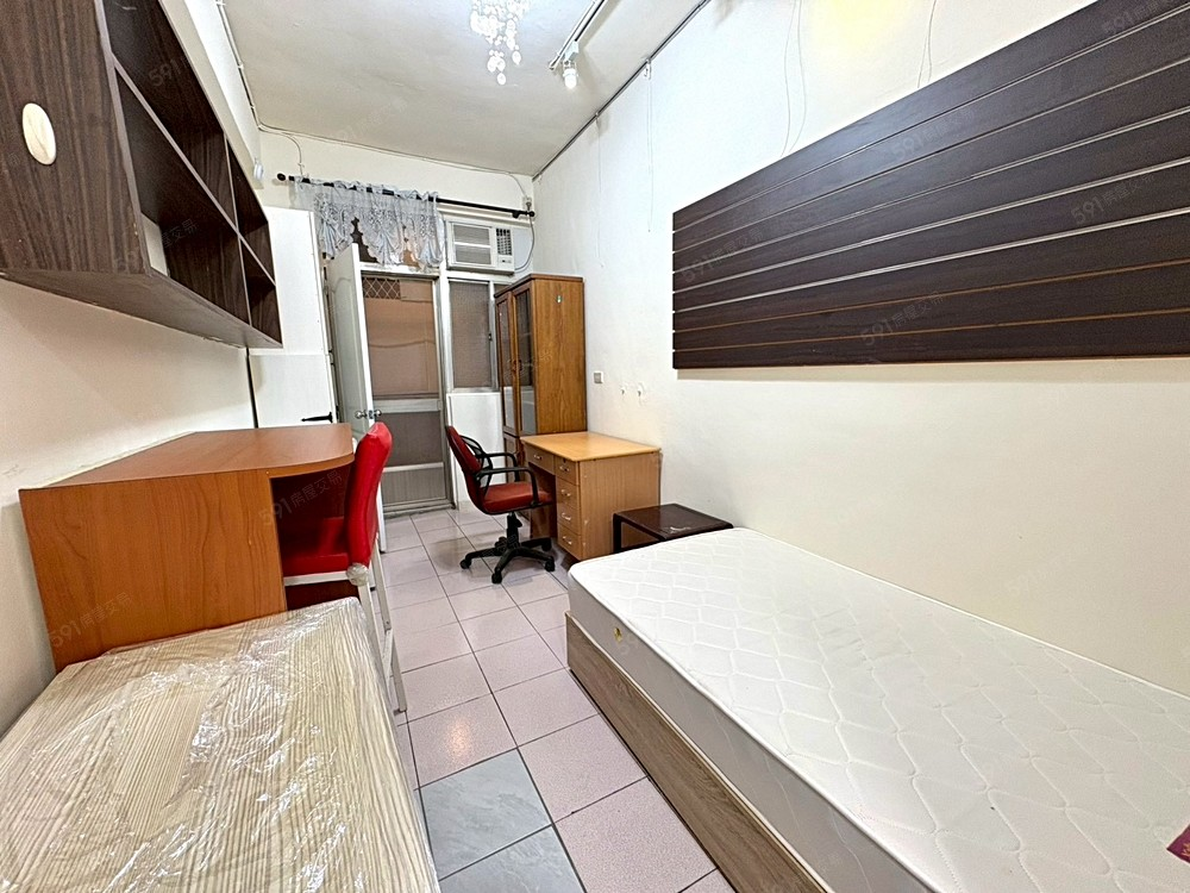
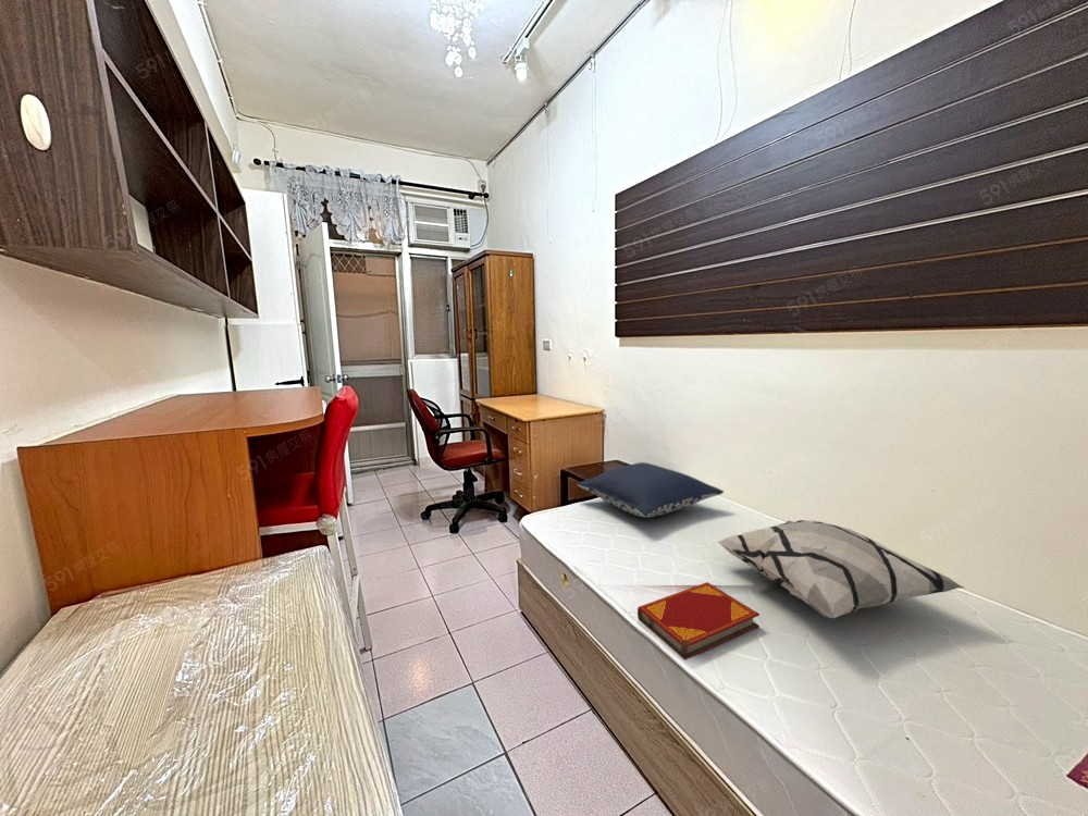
+ pillow (646, 487)
+ decorative pillow (825, 561)
+ hardback book (696, 616)
